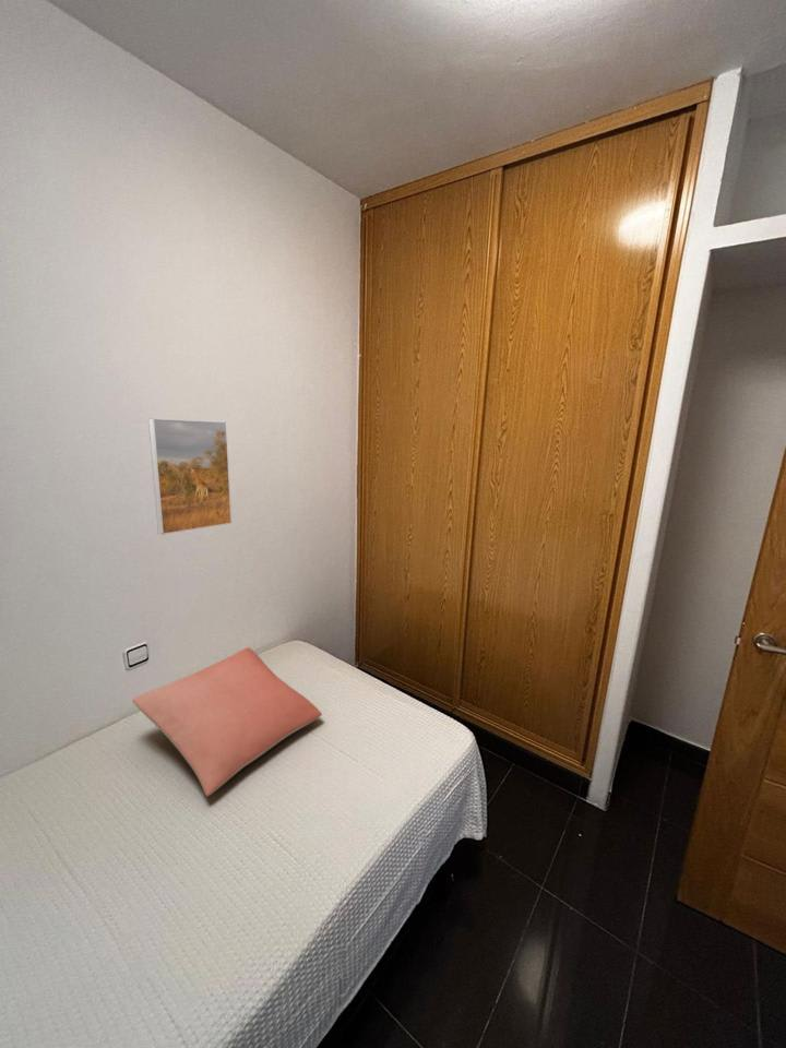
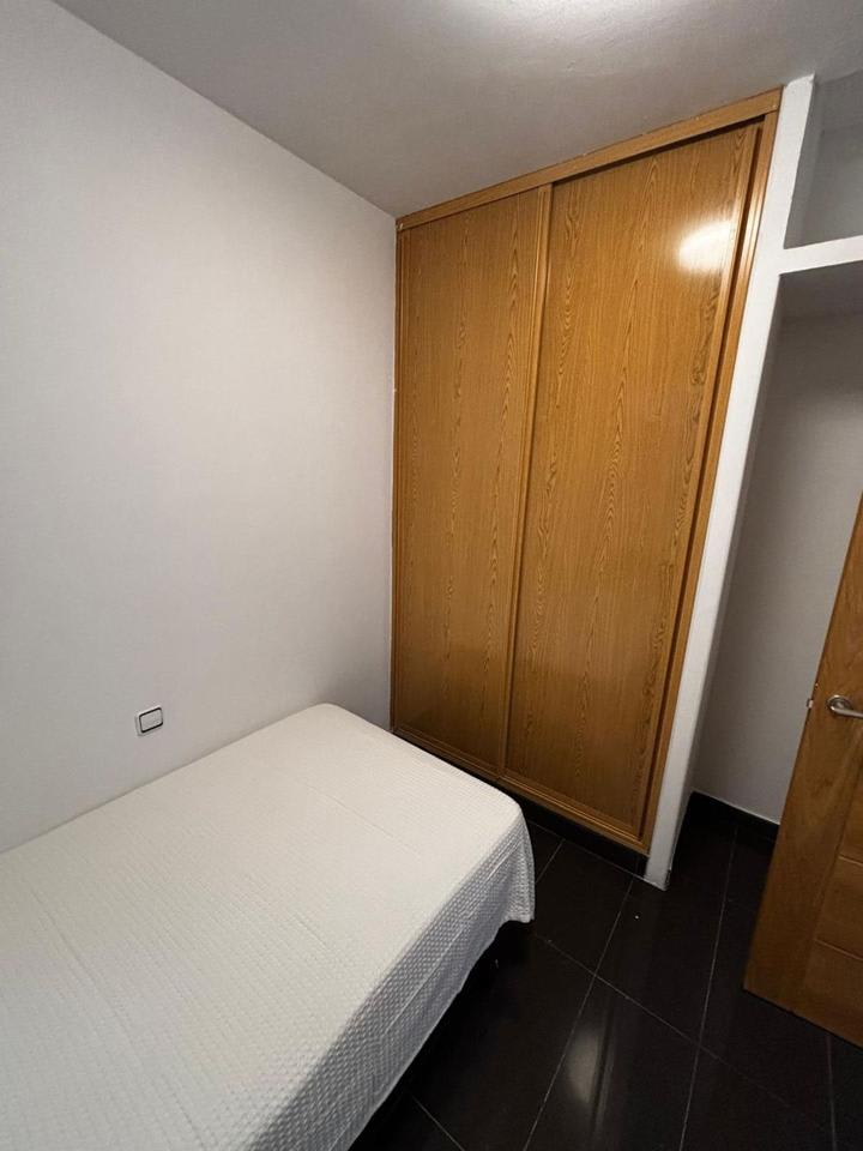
- pillow (231, 707)
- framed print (193, 475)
